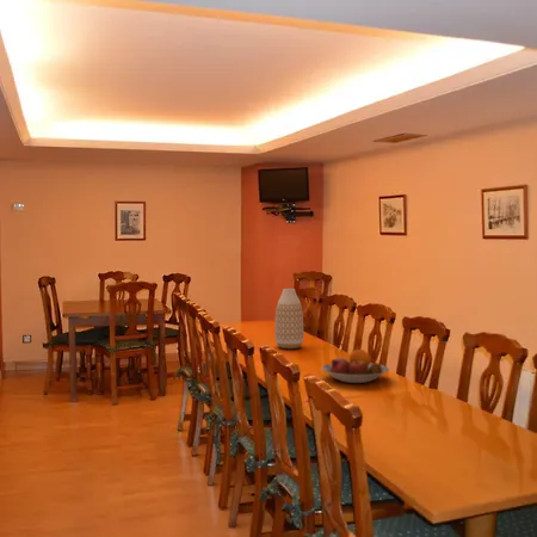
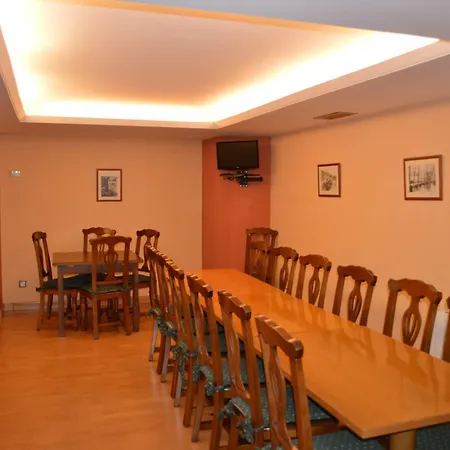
- fruit bowl (354, 365)
- vase (289, 317)
